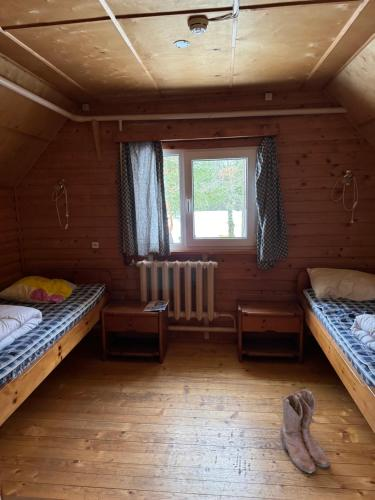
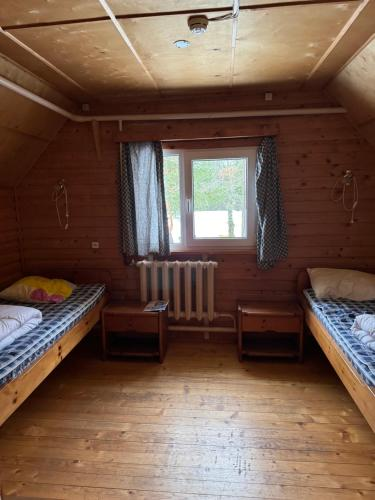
- boots (304, 426)
